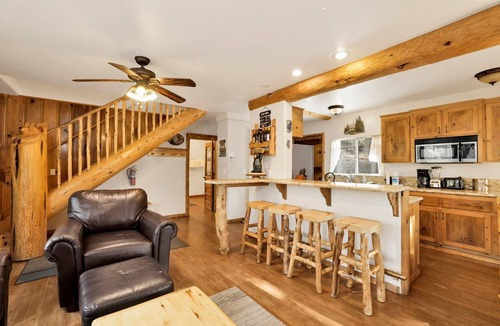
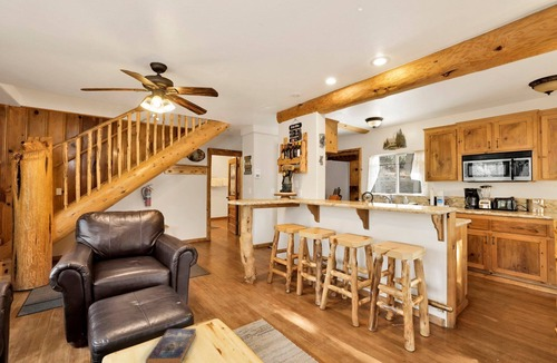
+ book (173, 344)
